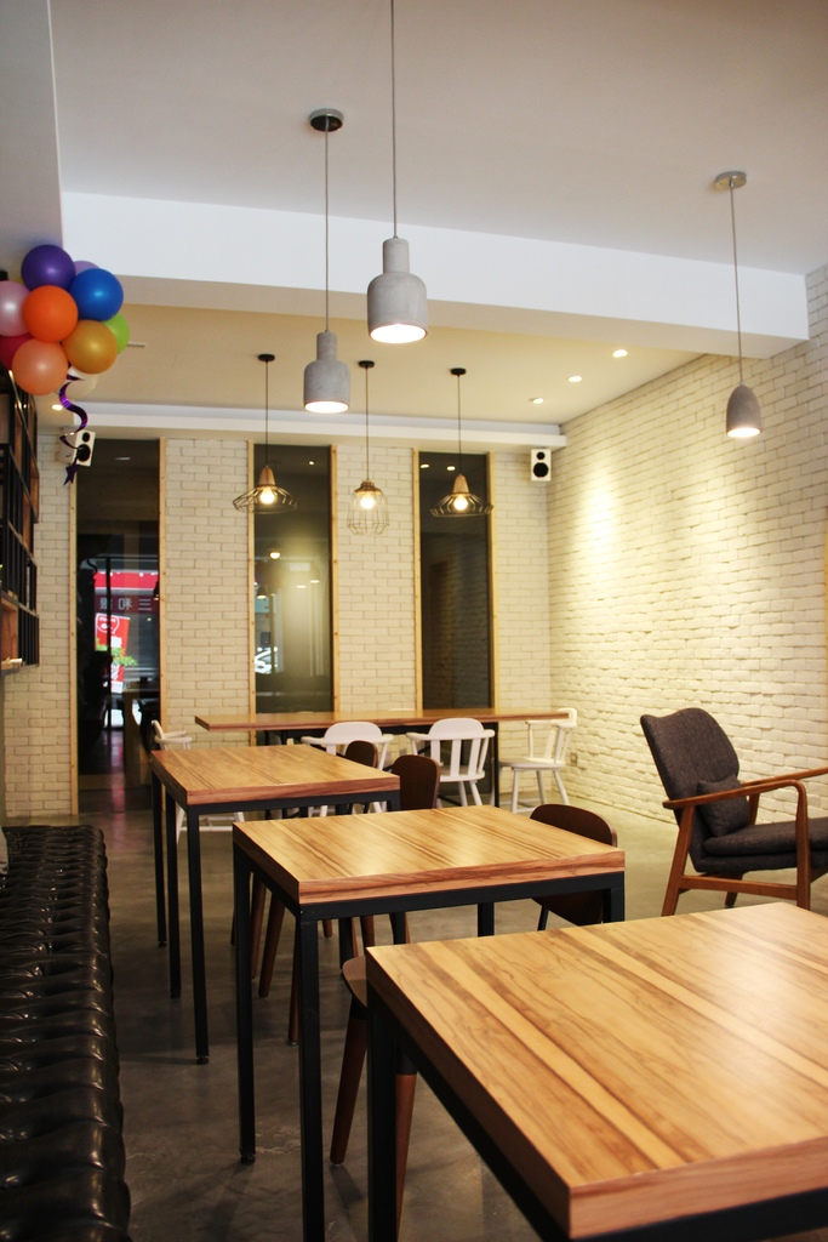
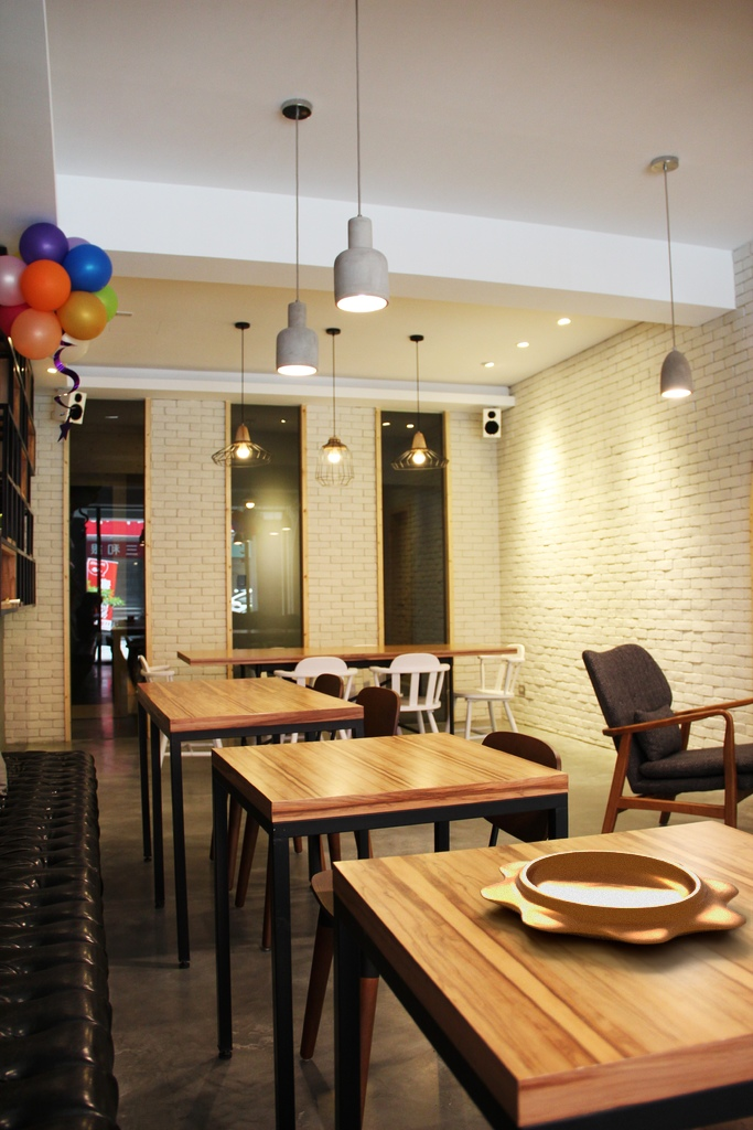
+ decorative bowl (611, 891)
